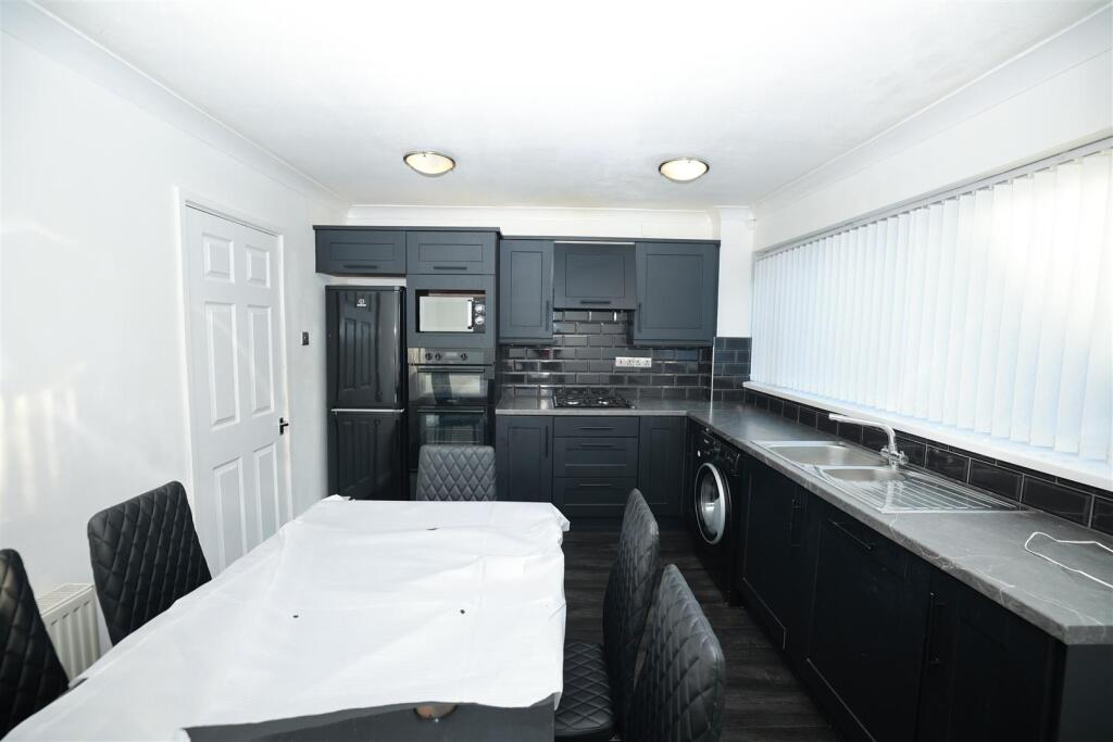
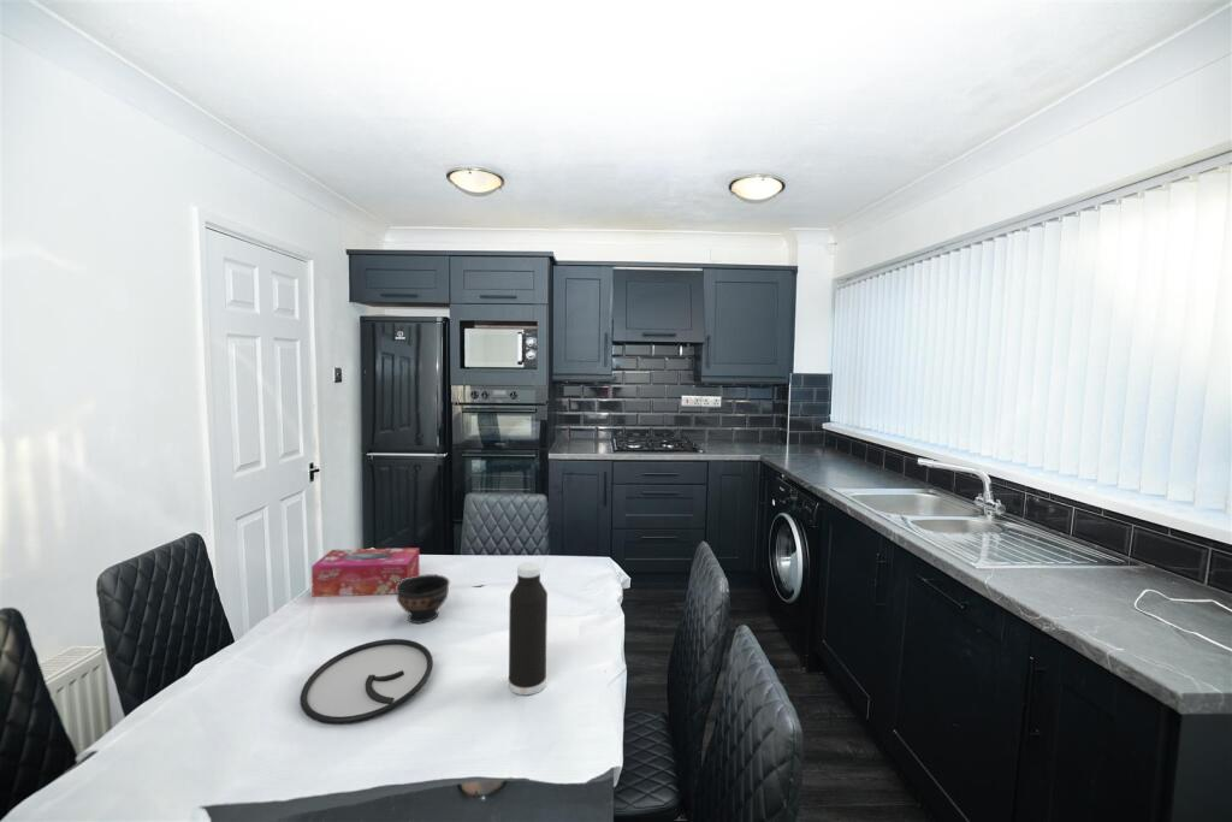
+ water bottle (528, 625)
+ plate (369, 676)
+ tissue box (368, 570)
+ bowl (422, 601)
